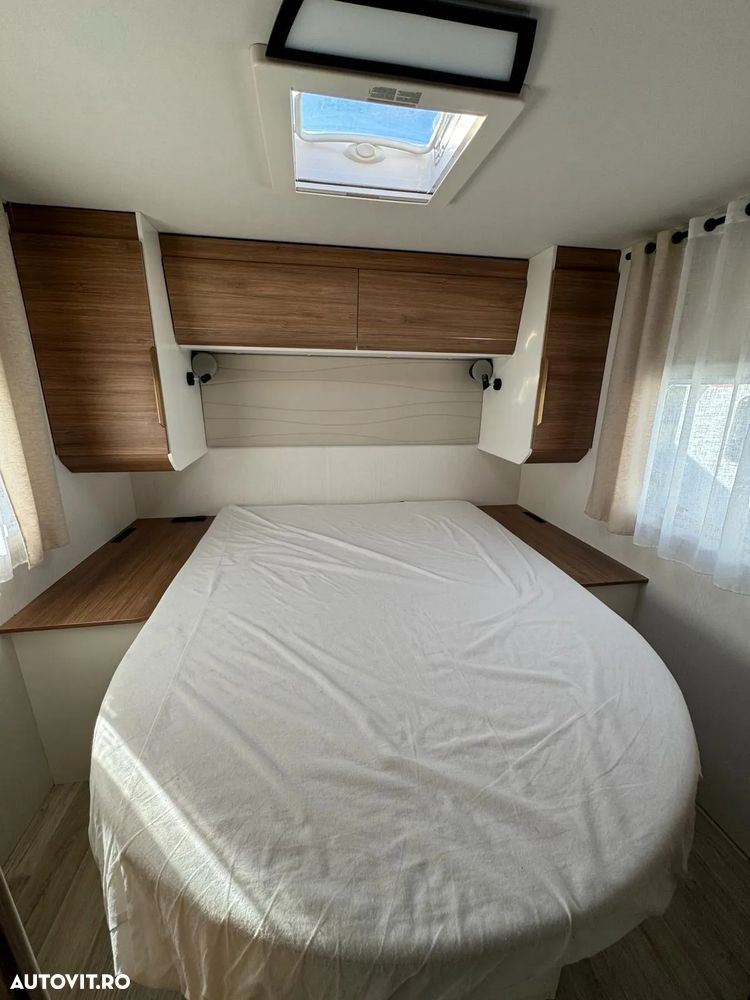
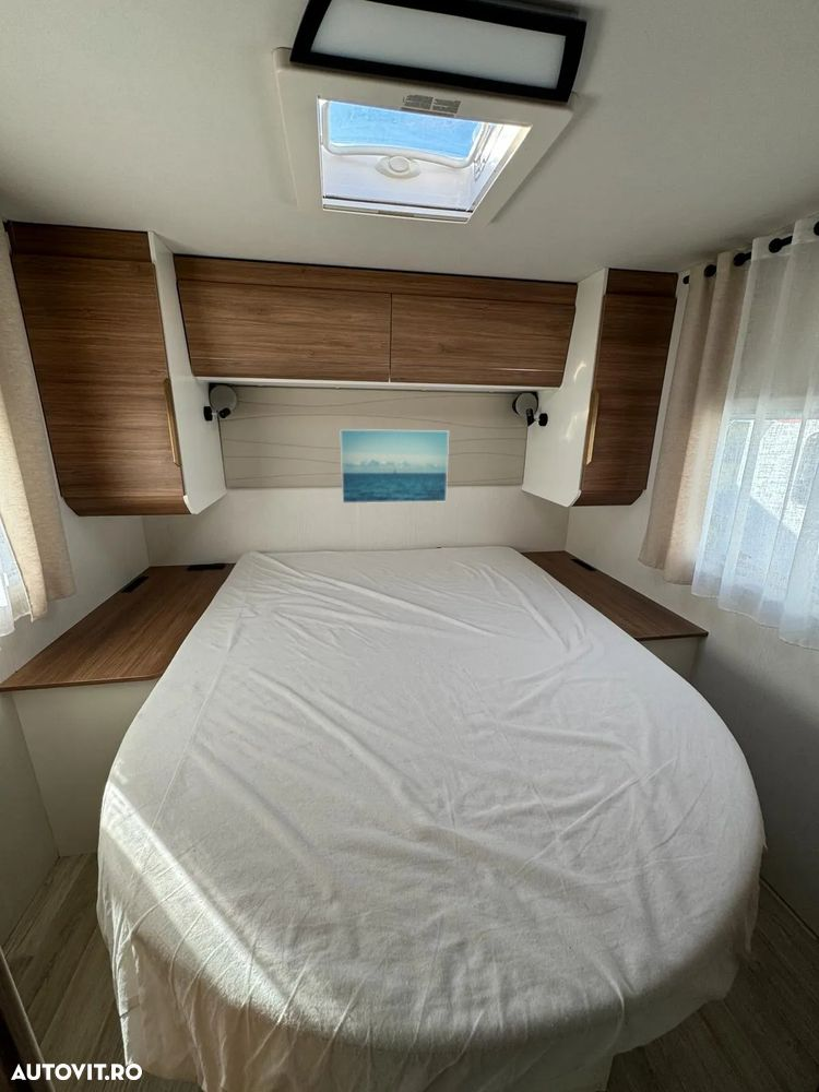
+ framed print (394, 466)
